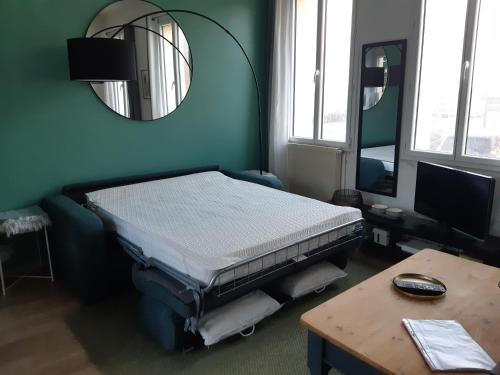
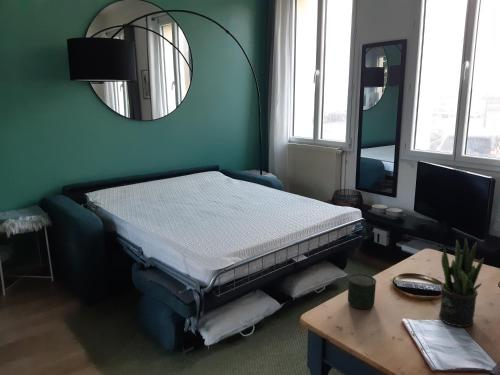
+ potted plant (458, 282)
+ mug (361, 289)
